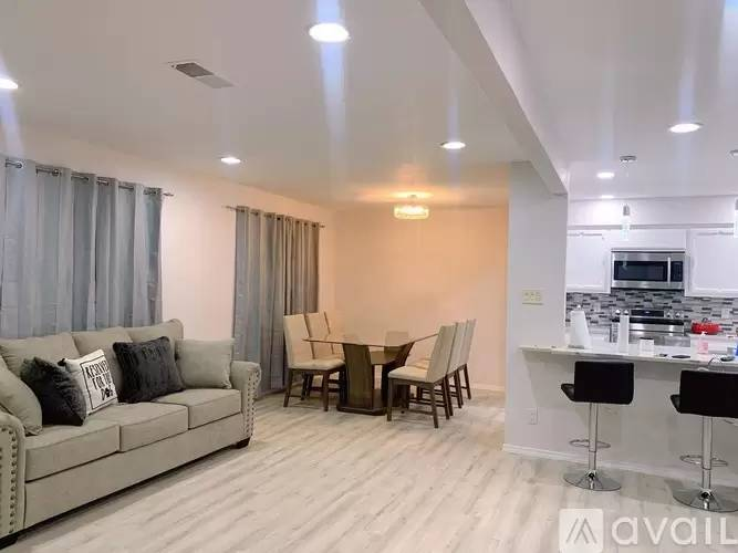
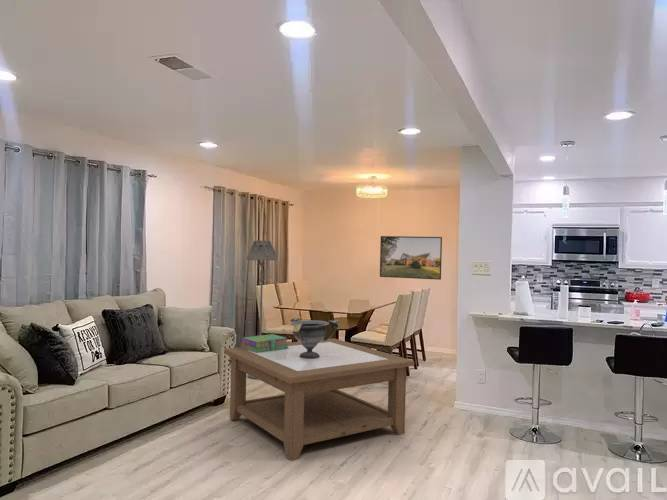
+ decorative bowl (313, 338)
+ stack of books (264, 342)
+ coffee table (315, 390)
+ floor lamp (260, 308)
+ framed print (410, 257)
